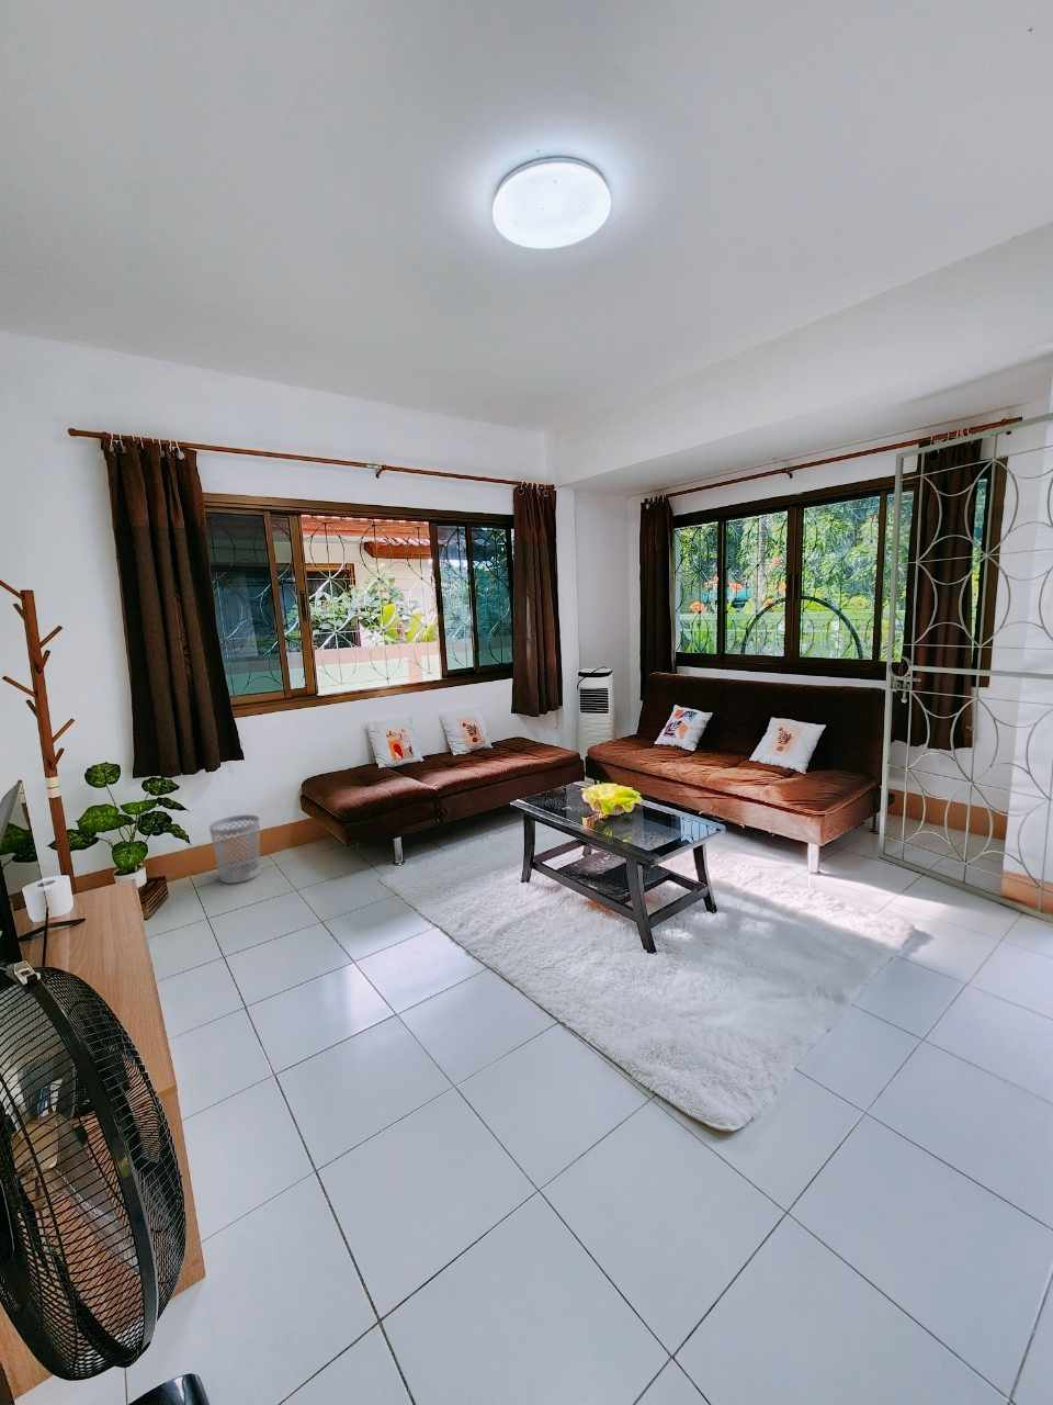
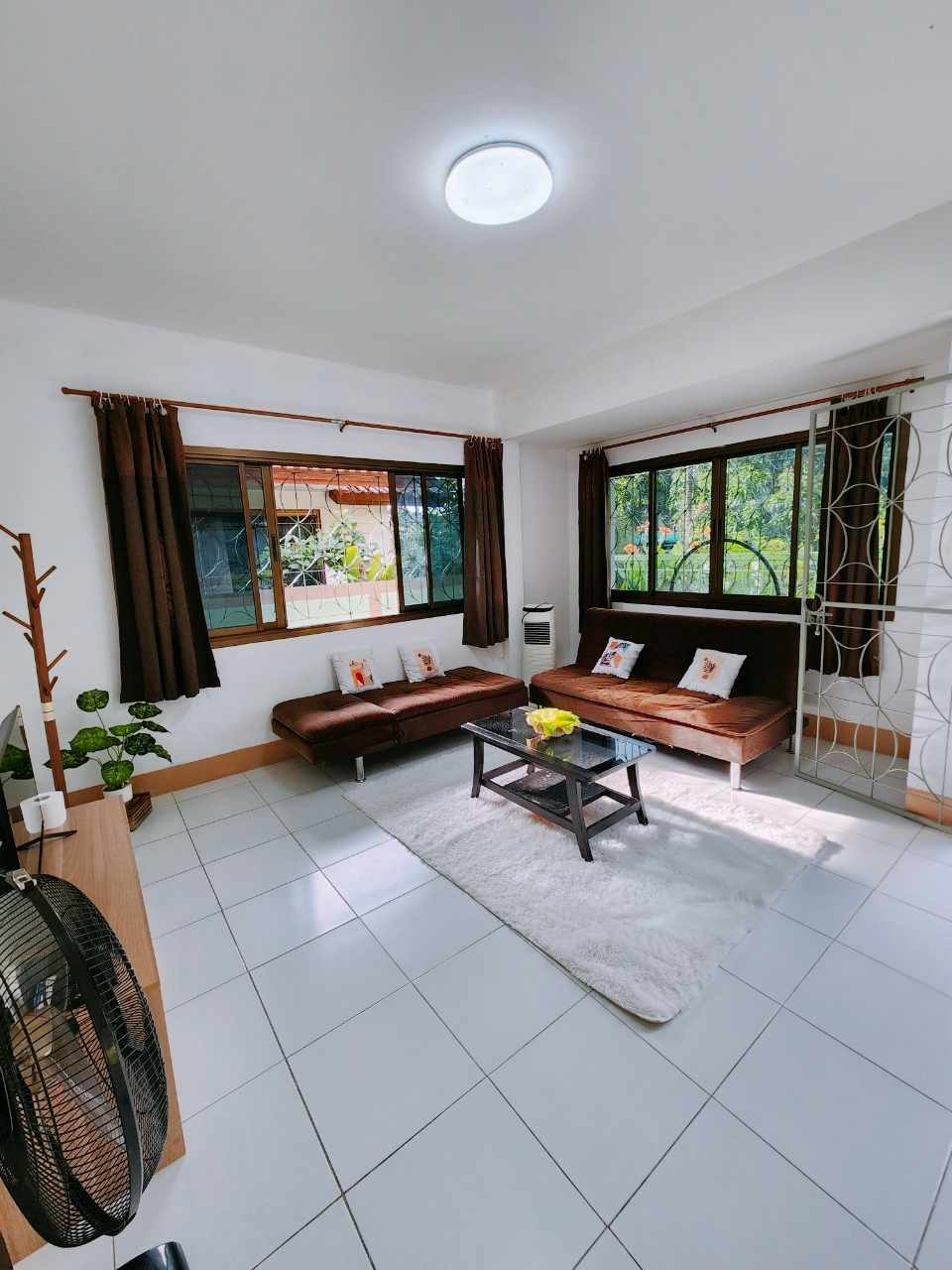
- wastebasket (237, 849)
